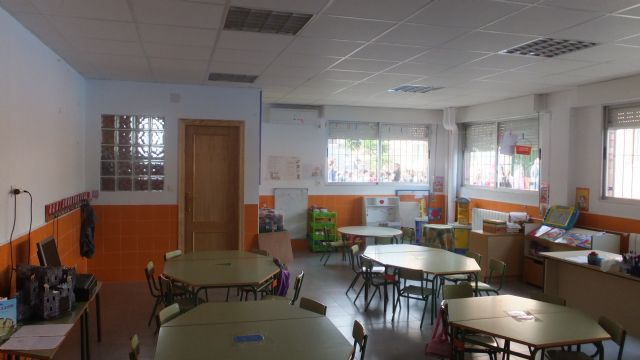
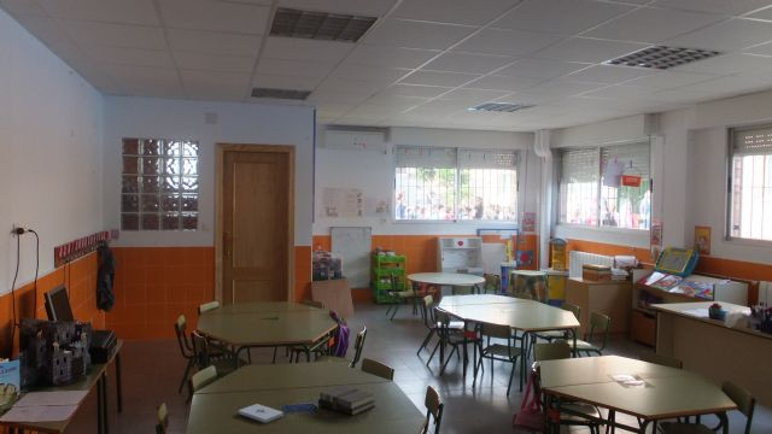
+ book (346, 399)
+ notepad (261, 412)
